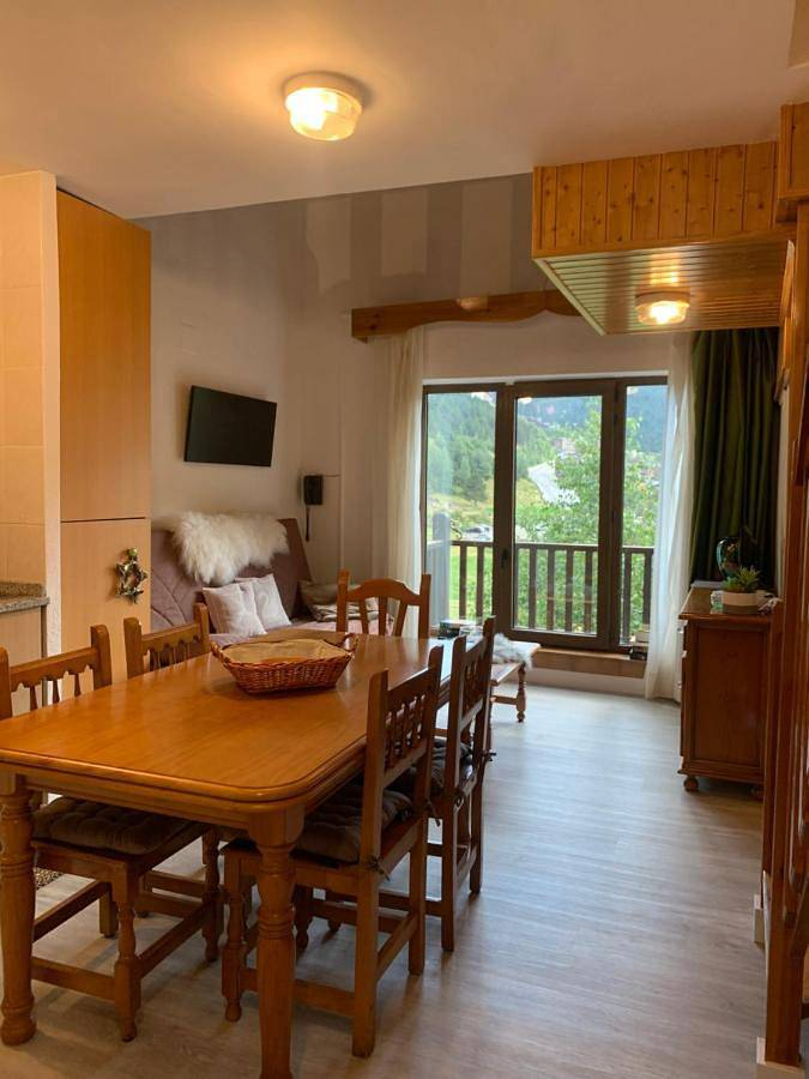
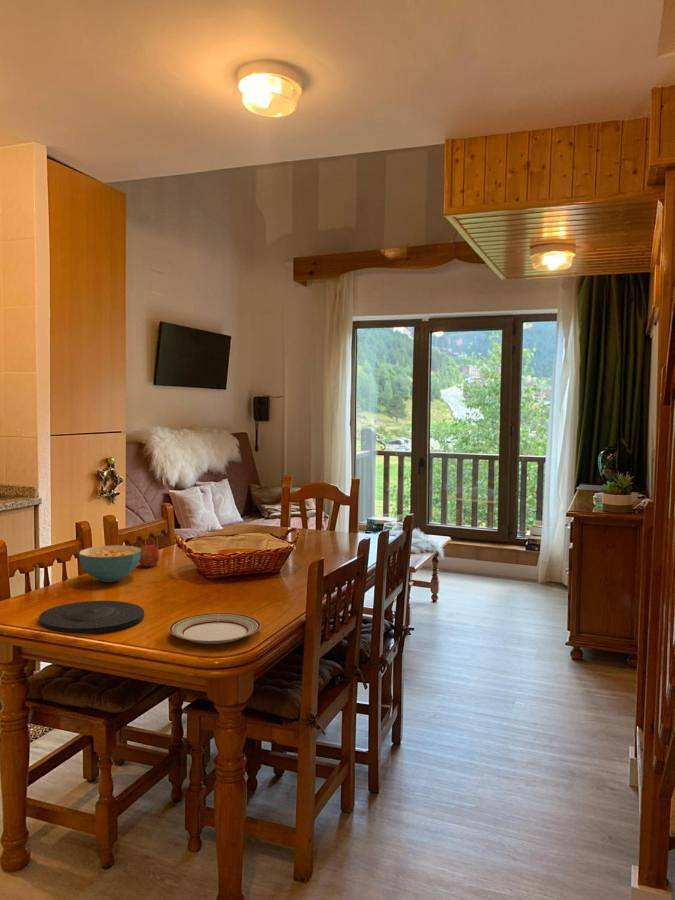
+ plate (92, 612)
+ cereal bowl (110, 565)
+ plate (215, 629)
+ fruit (148, 555)
